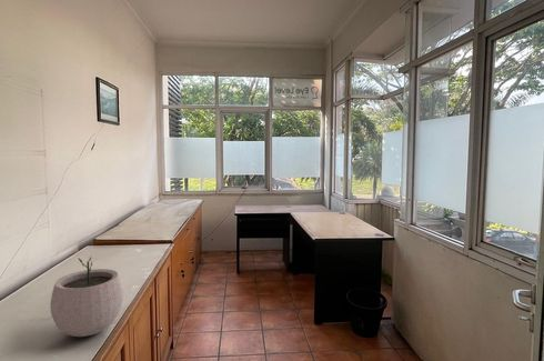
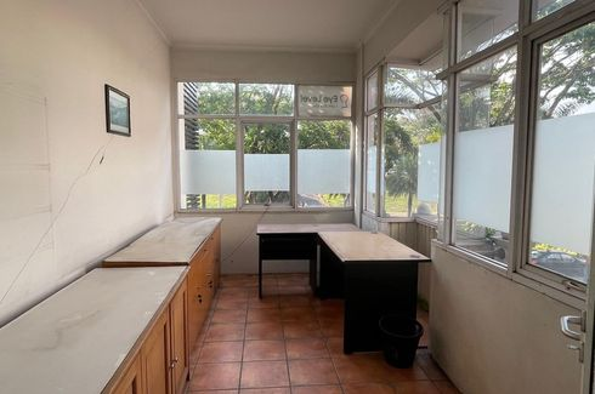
- plant pot (88, 292)
